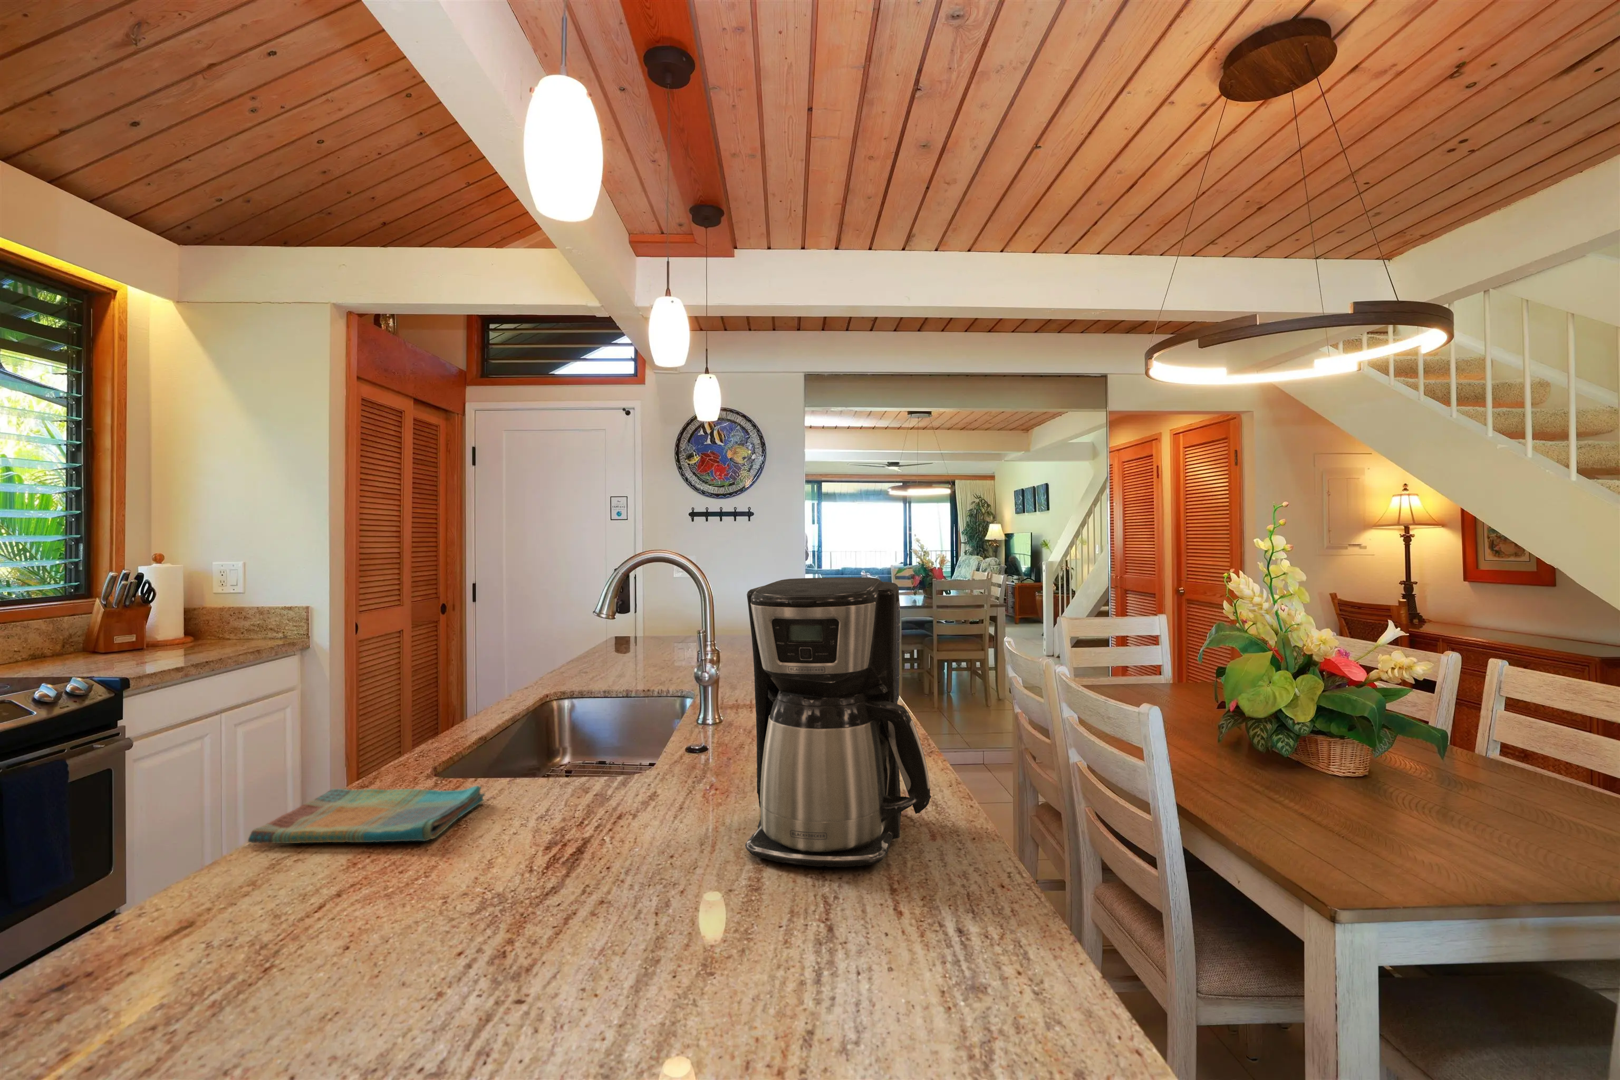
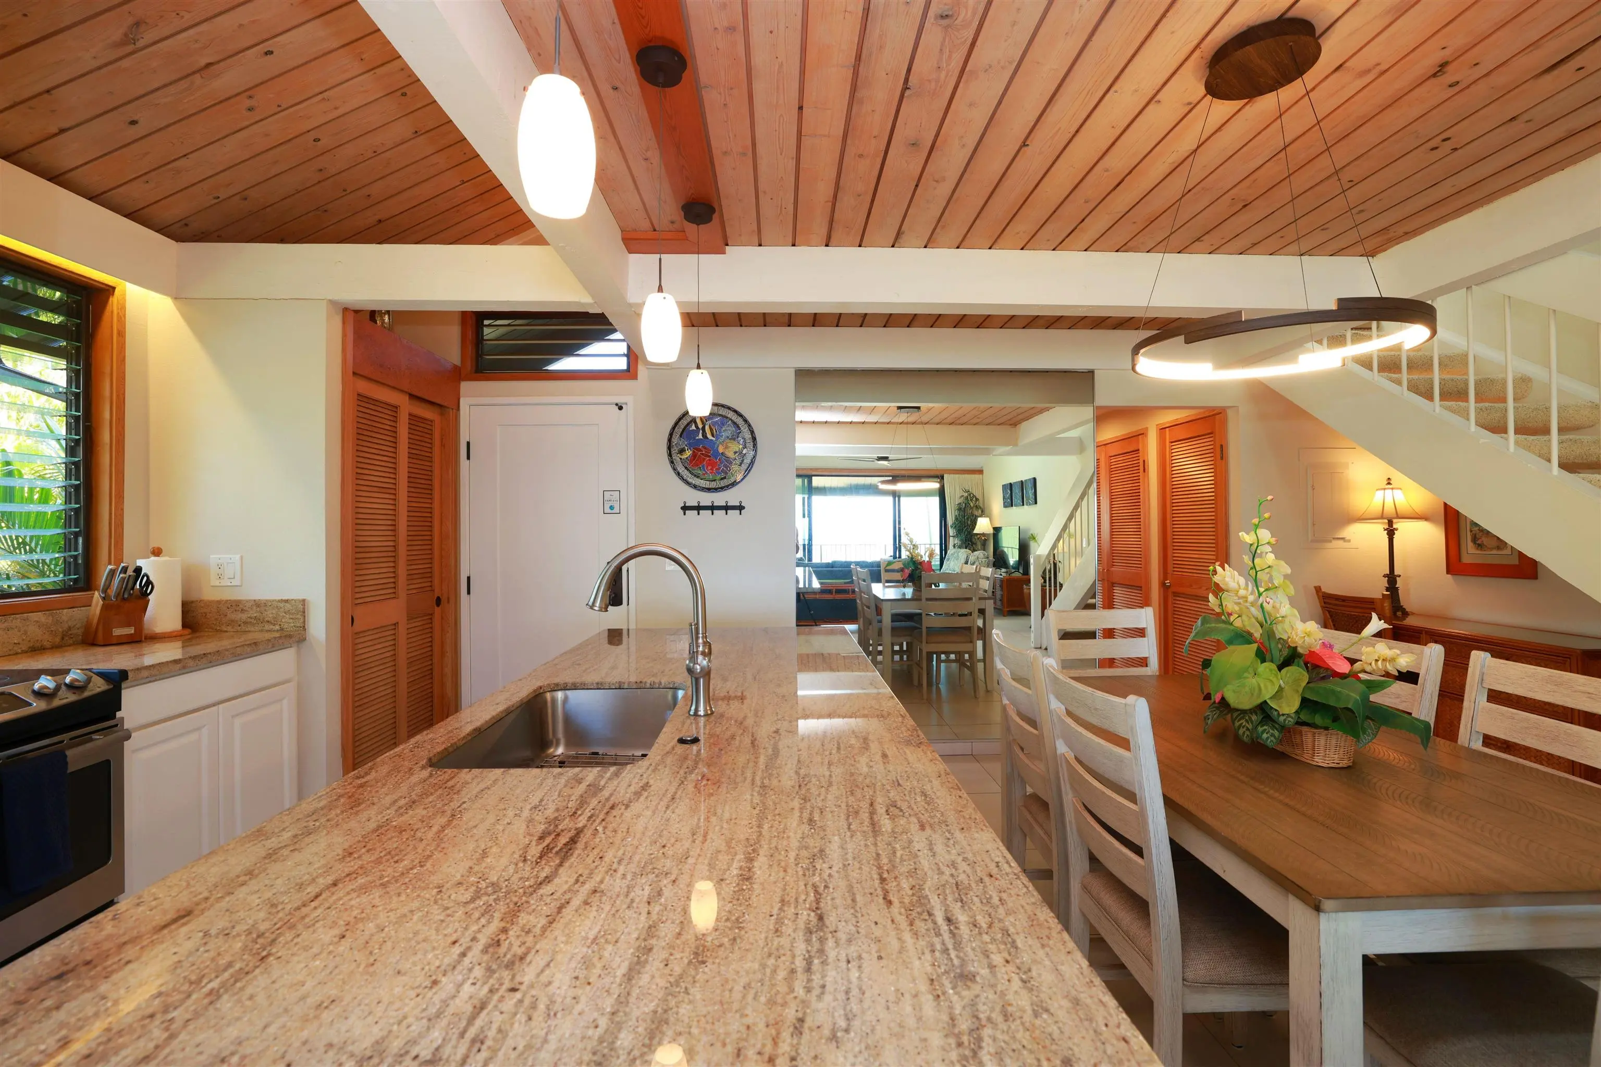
- dish towel (376, 812)
- coffee maker (850, 702)
